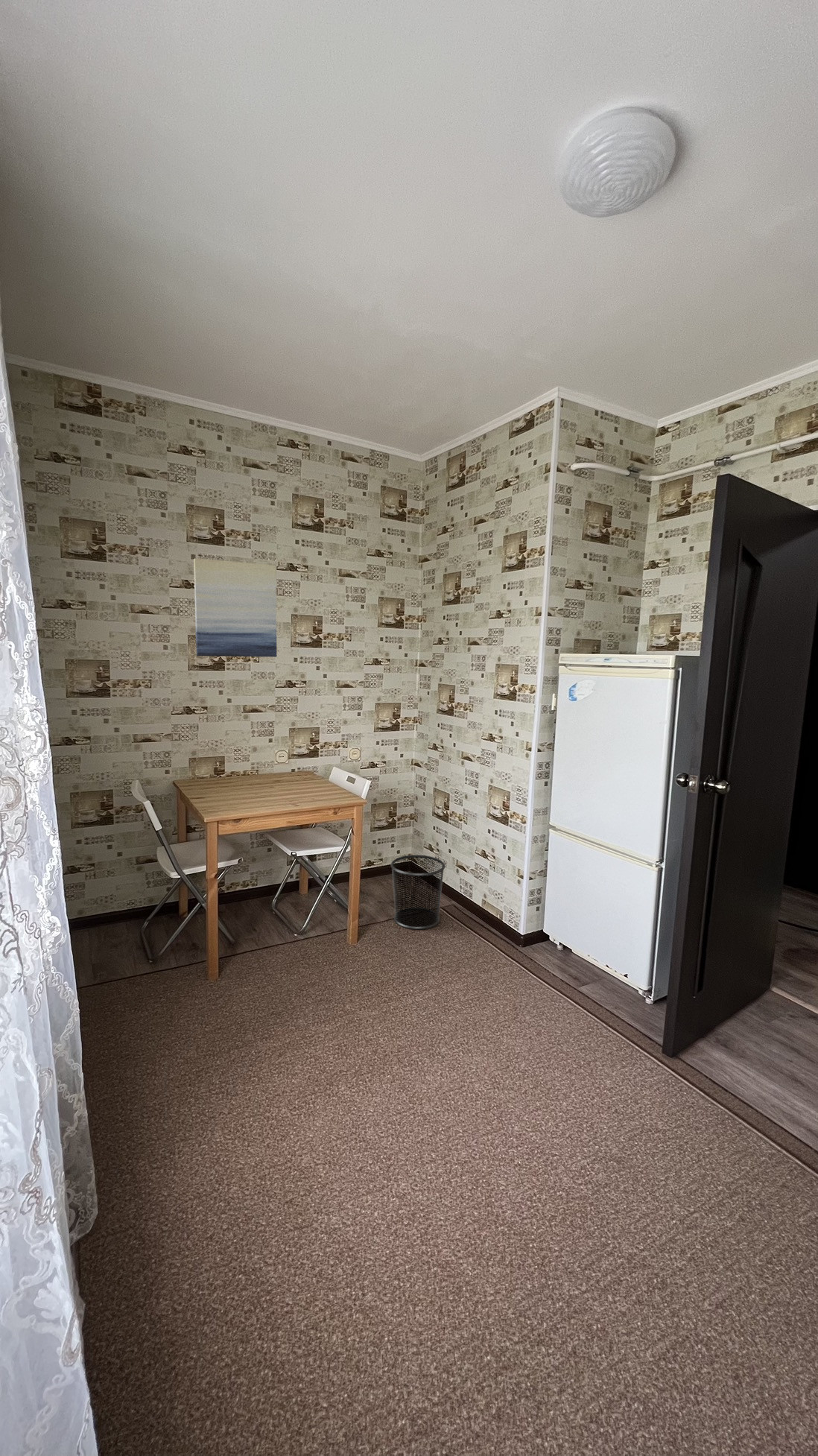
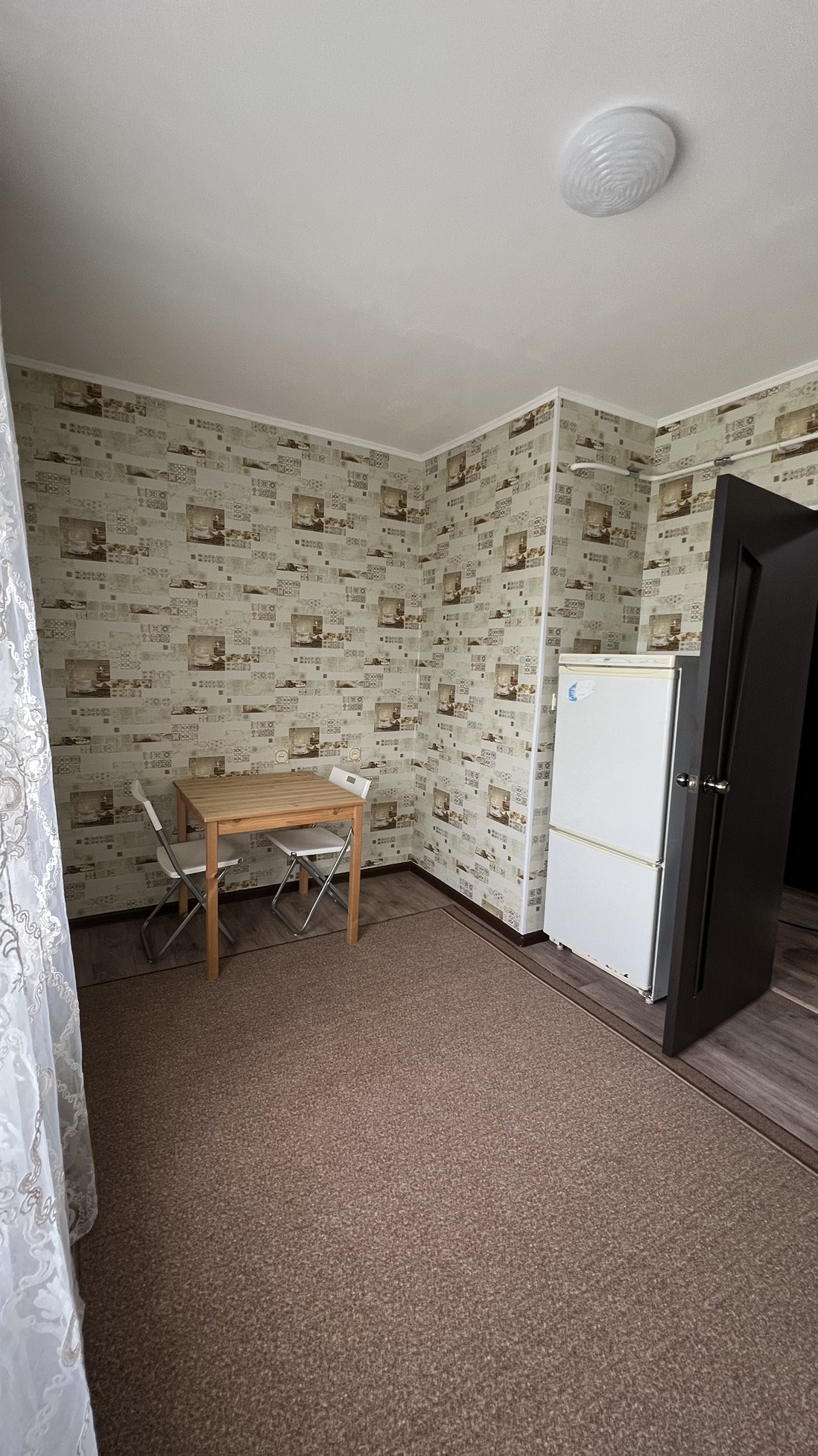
- wall art (236, 610)
- waste bin (417, 891)
